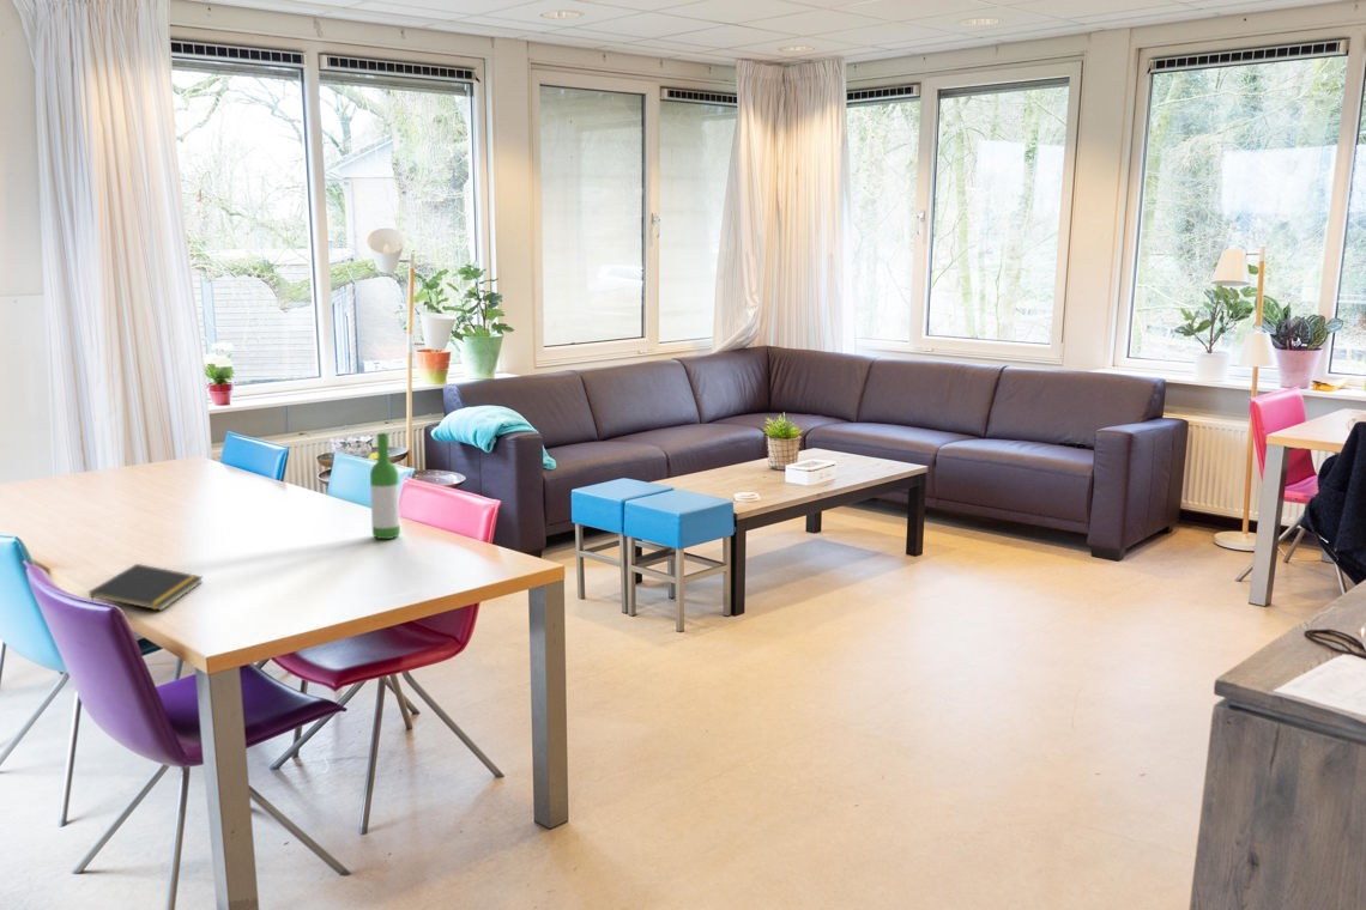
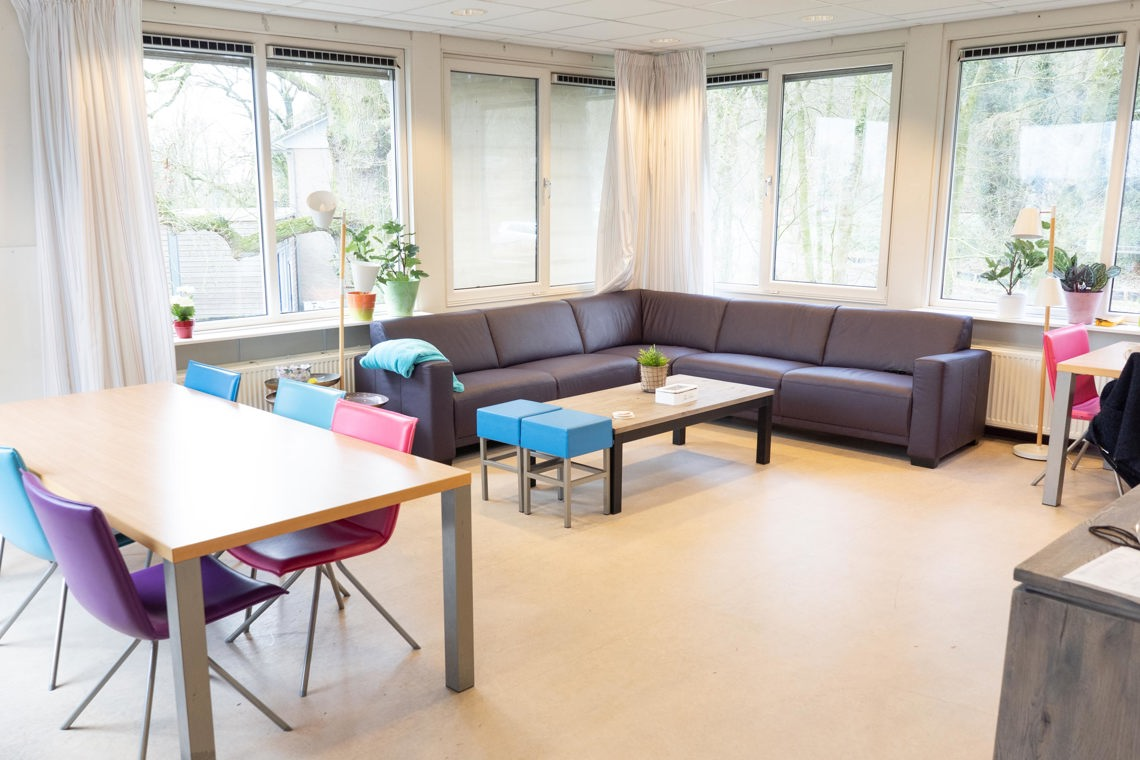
- notepad (147, 586)
- wine bottle (383, 485)
